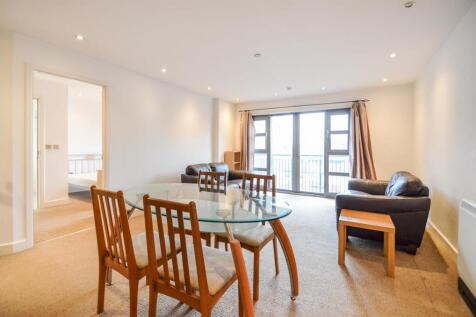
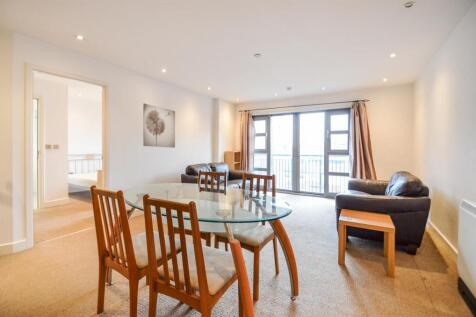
+ wall art (160, 127)
